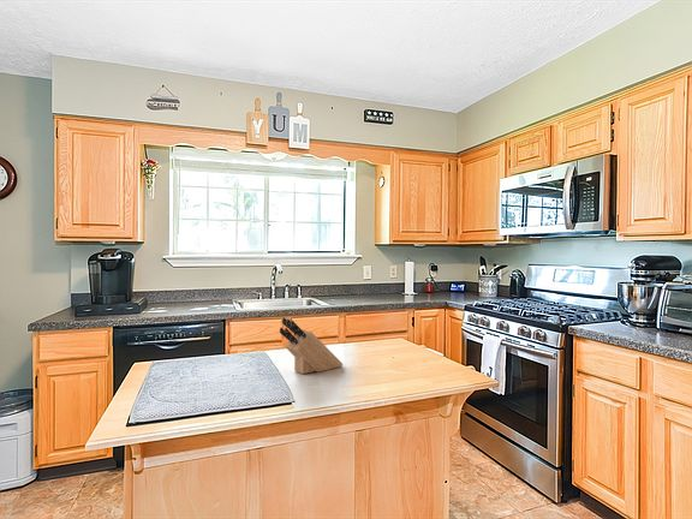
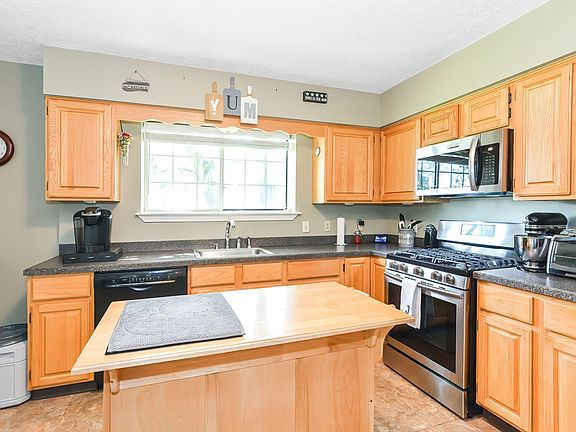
- knife block (310, 342)
